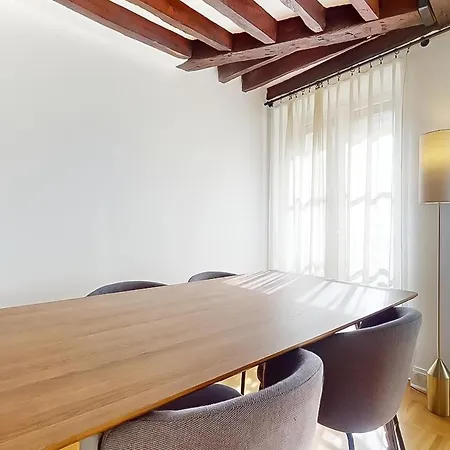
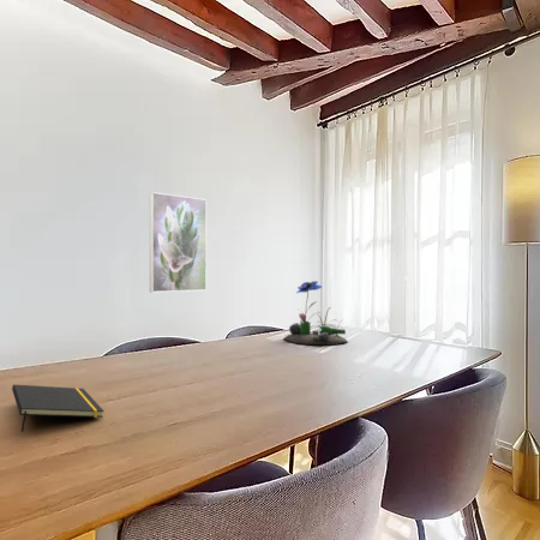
+ flower (312, 314)
+ notepad (55, 400)
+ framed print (179, 244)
